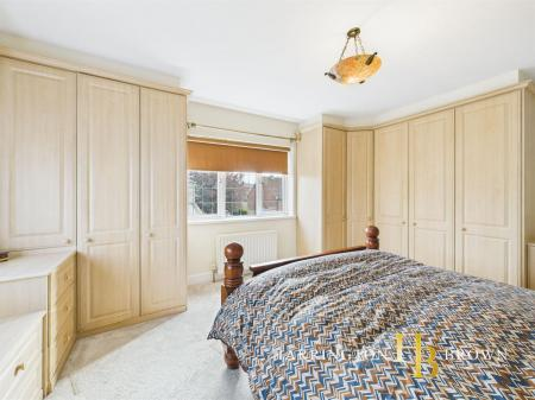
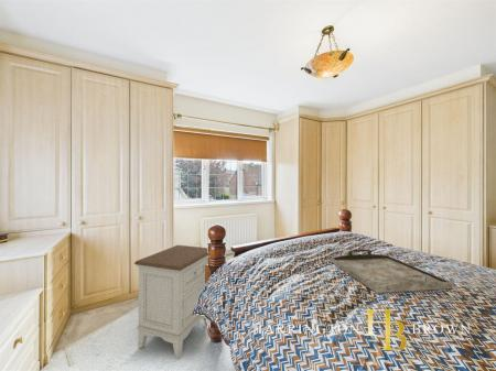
+ serving tray (382, 266)
+ nightstand (179, 294)
